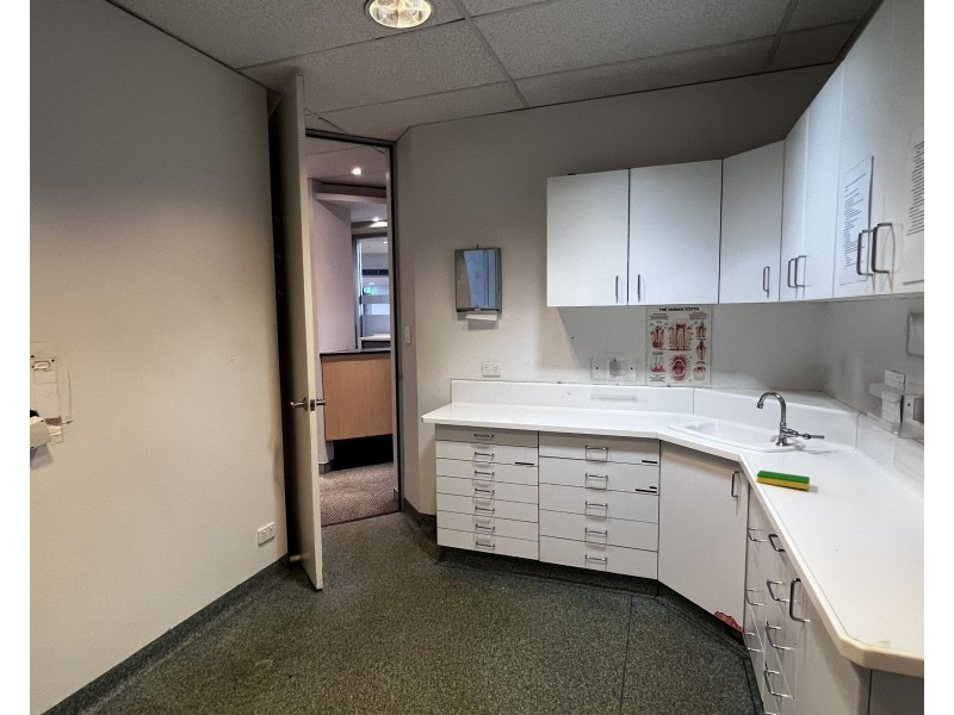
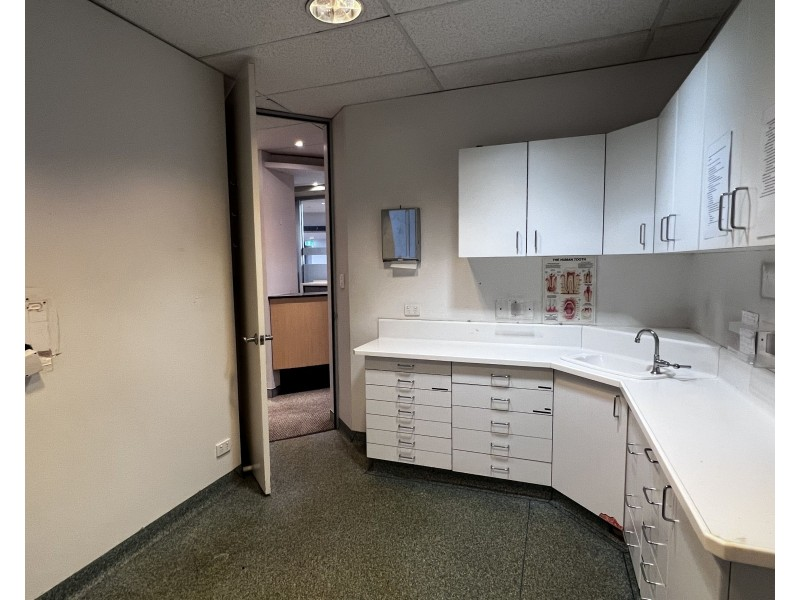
- dish sponge (782, 479)
